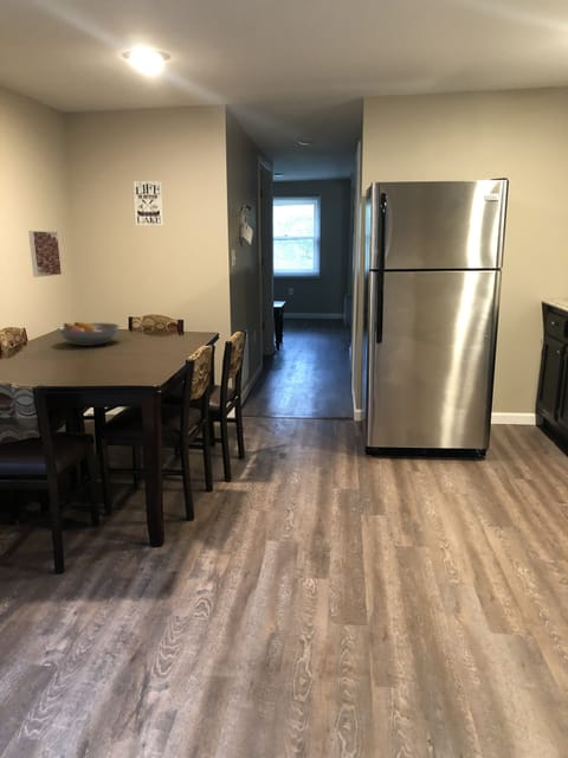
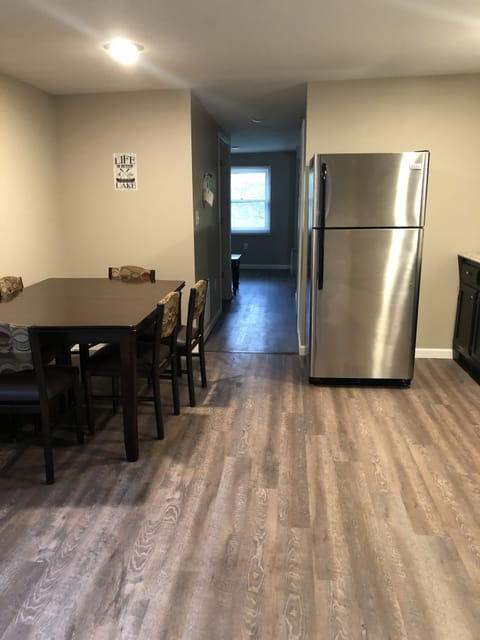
- fruit bowl (89, 333)
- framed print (45, 253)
